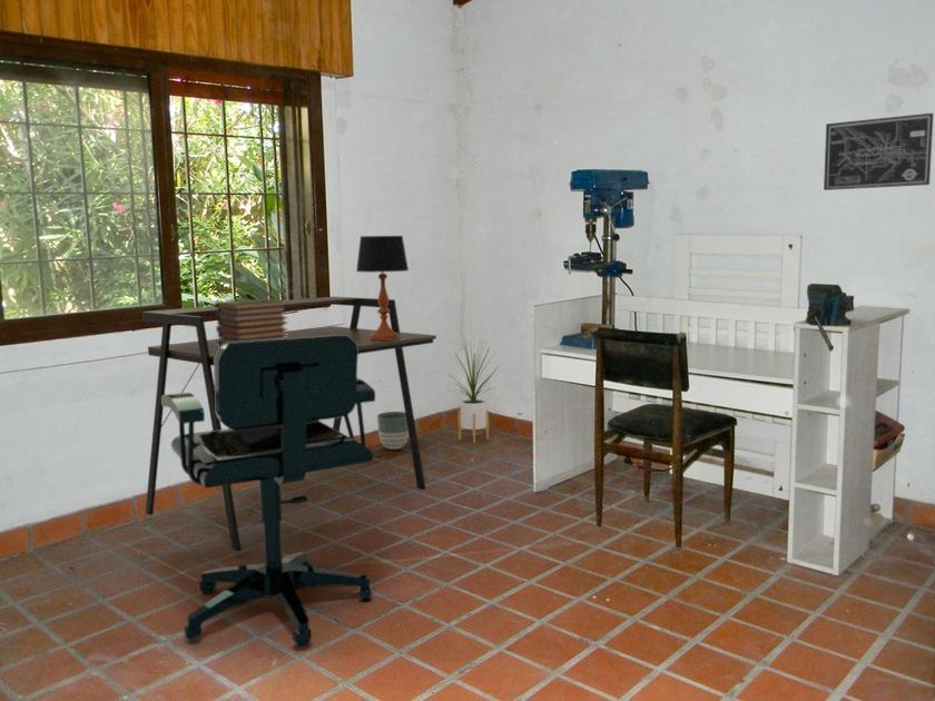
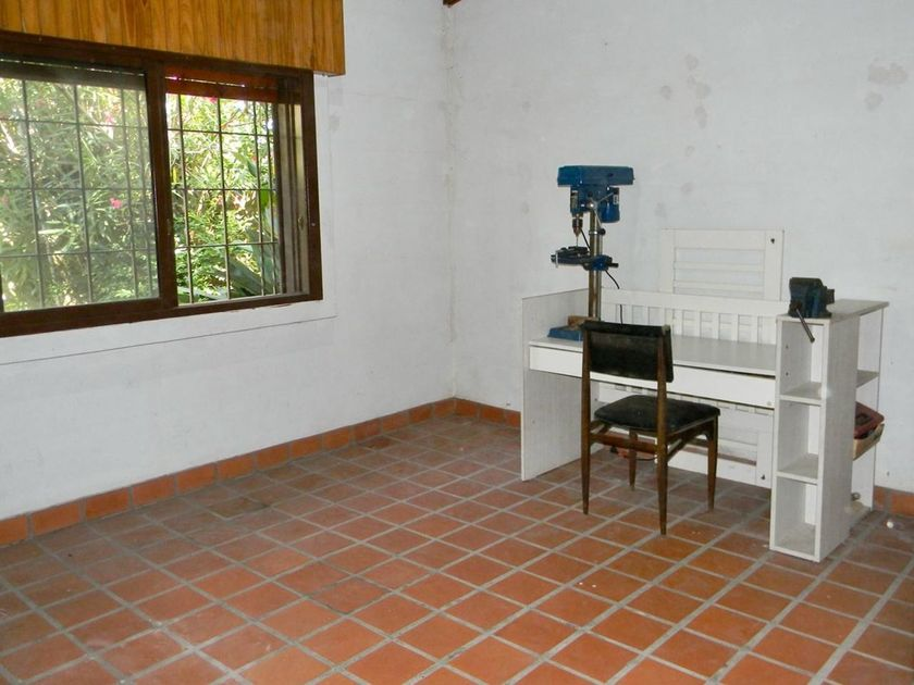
- table lamp (383, 287)
- house plant (471, 389)
- office chair (270, 474)
- desk (334, 418)
- book stack (252, 324)
- wall art (876, 152)
- planter (393, 432)
